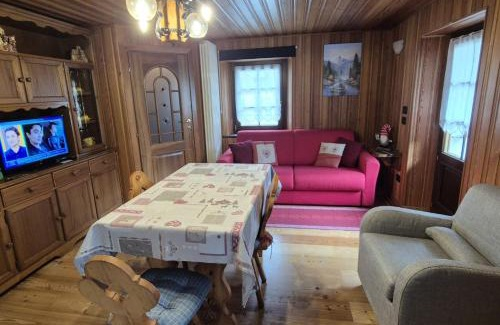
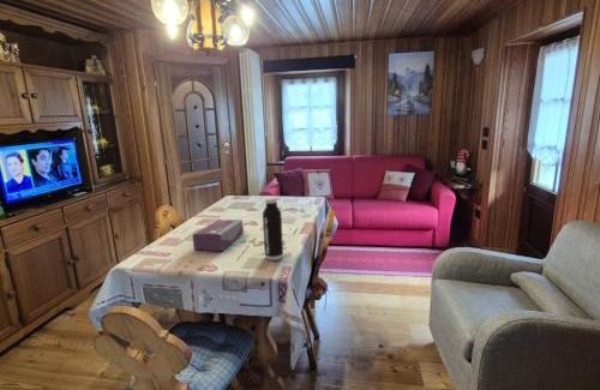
+ tissue box (218, 233)
+ water bottle (272, 228)
